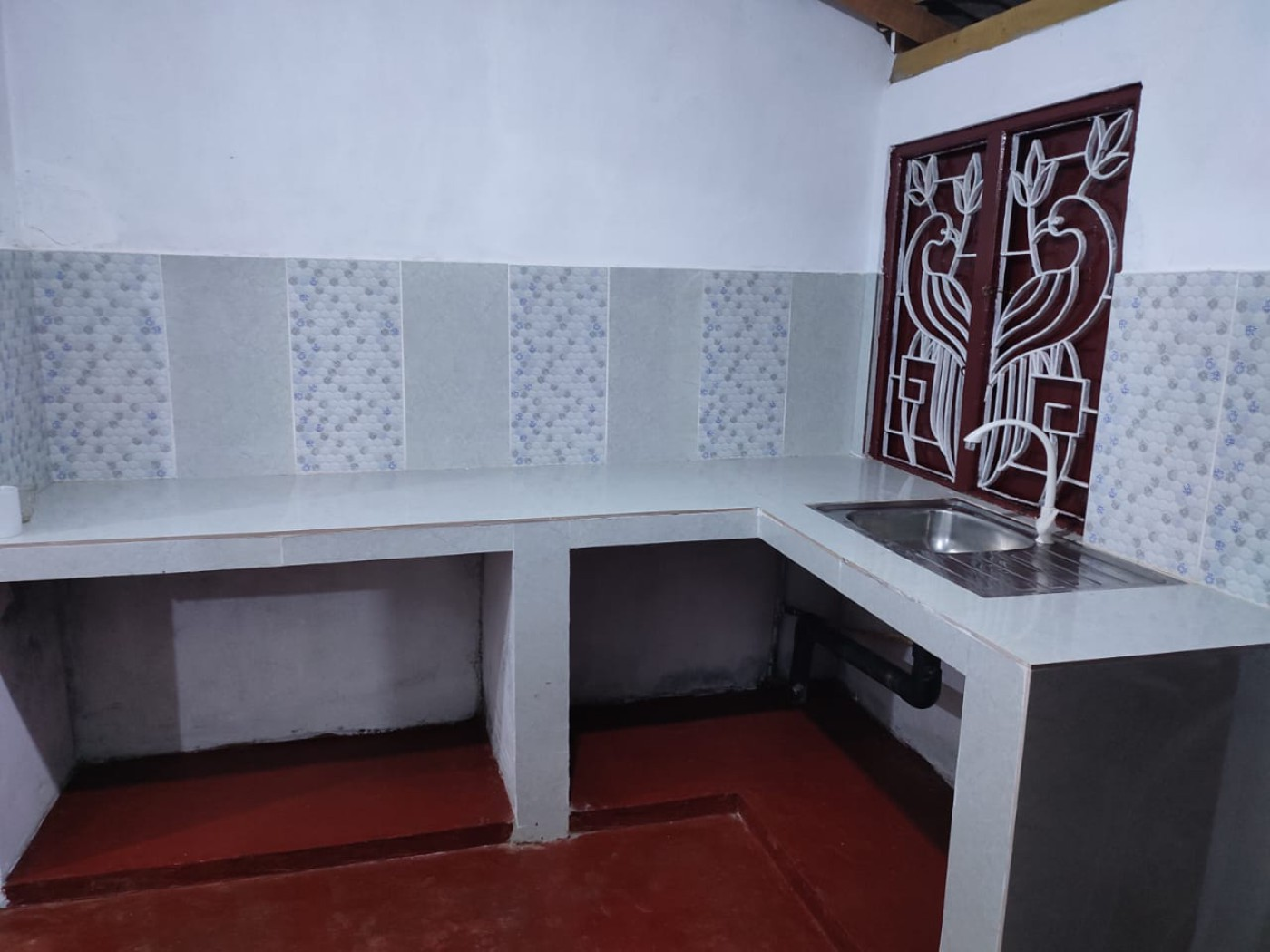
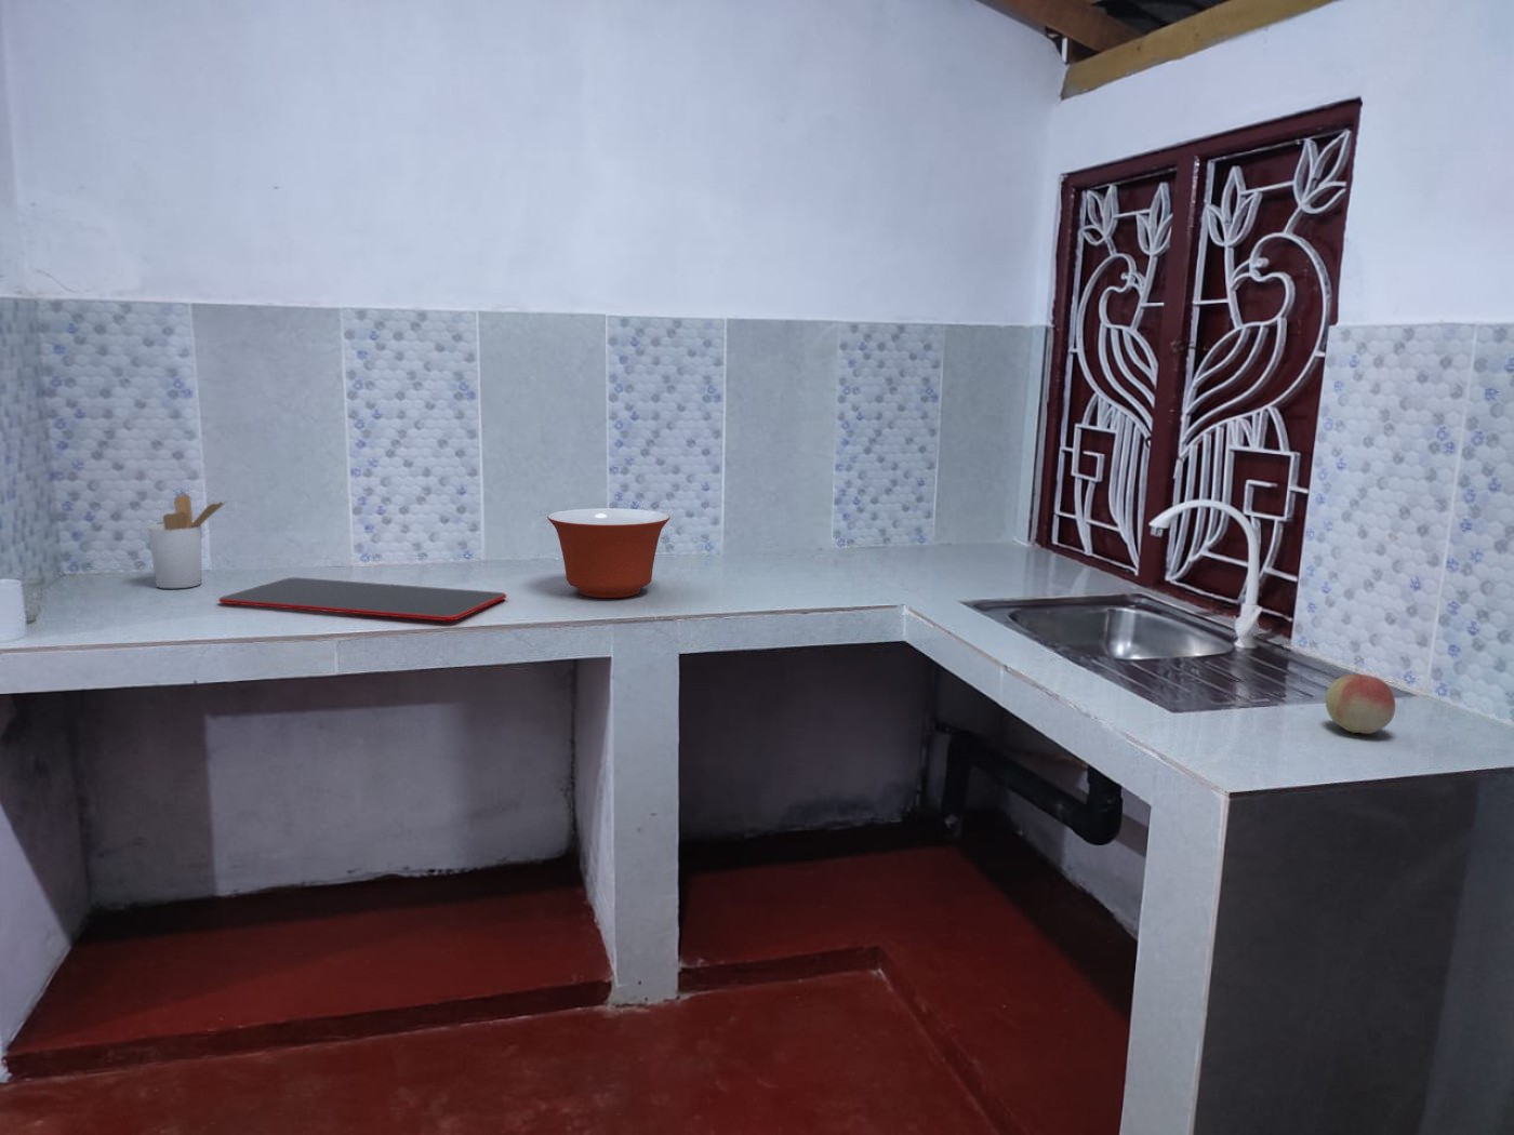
+ utensil holder (190, 540)
+ cutting board (366, 597)
+ mixing bowl (609, 553)
+ fruit (1357, 702)
